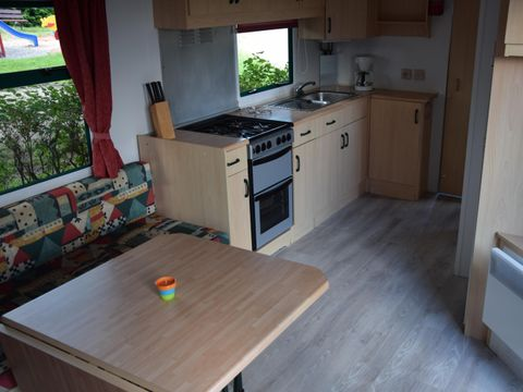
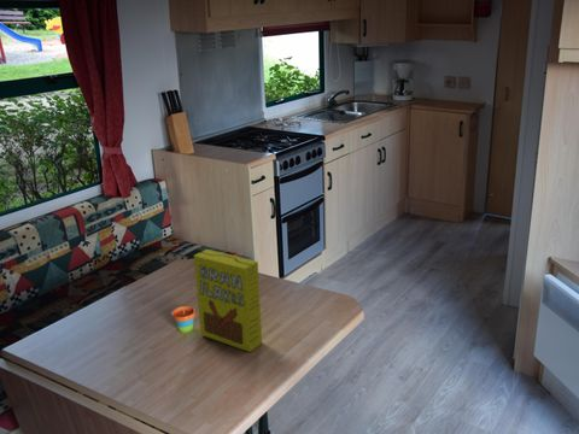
+ cereal box (228, 299)
